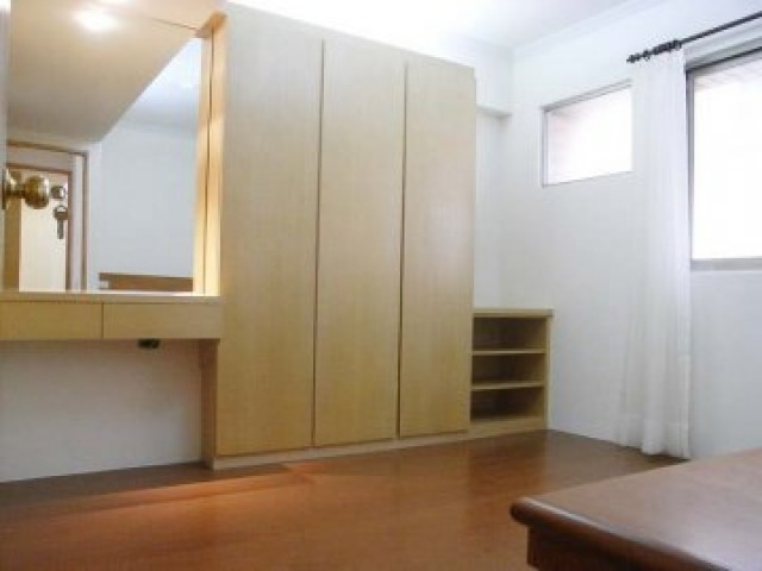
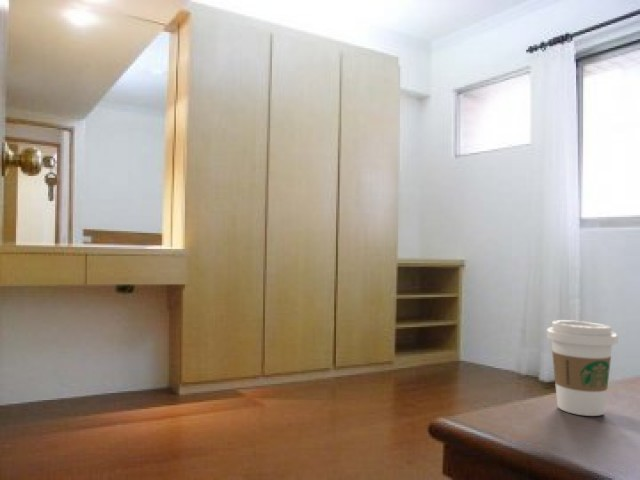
+ coffee cup (580, 366)
